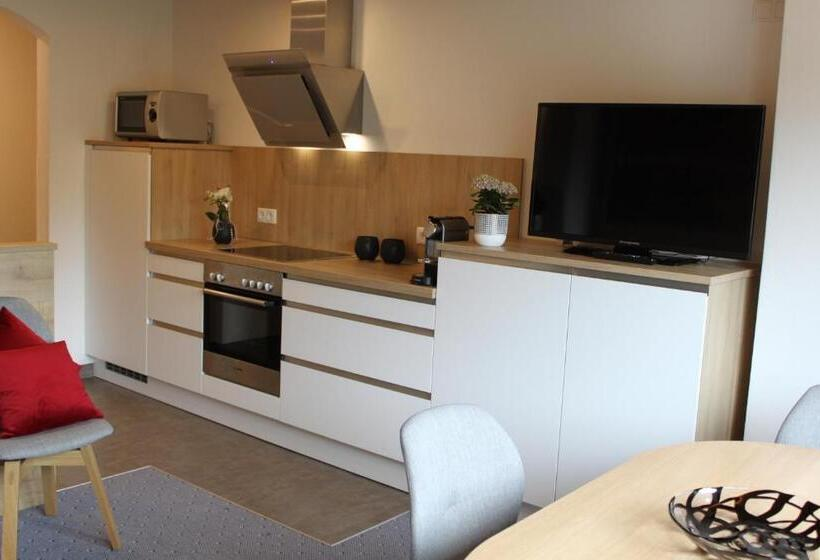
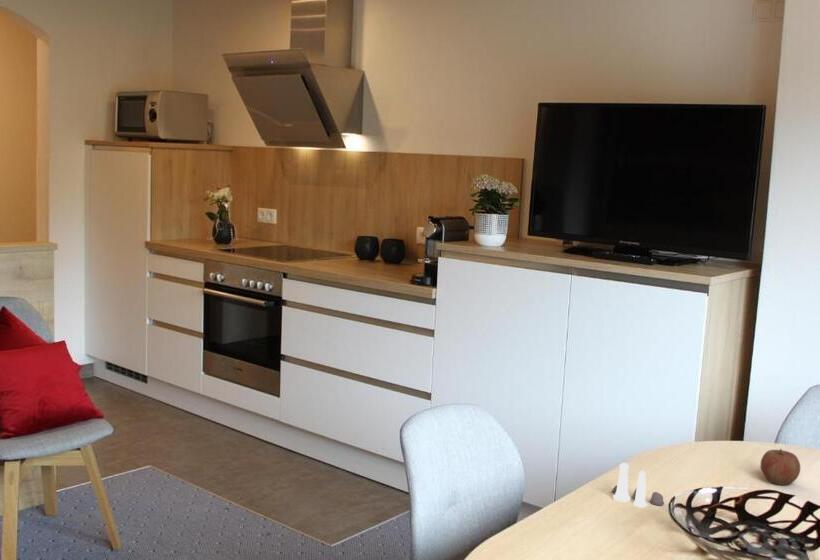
+ apple (780, 465)
+ salt and pepper shaker set (638, 481)
